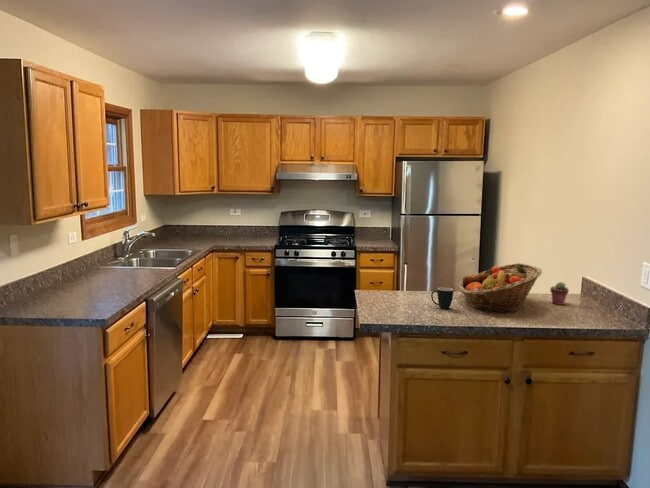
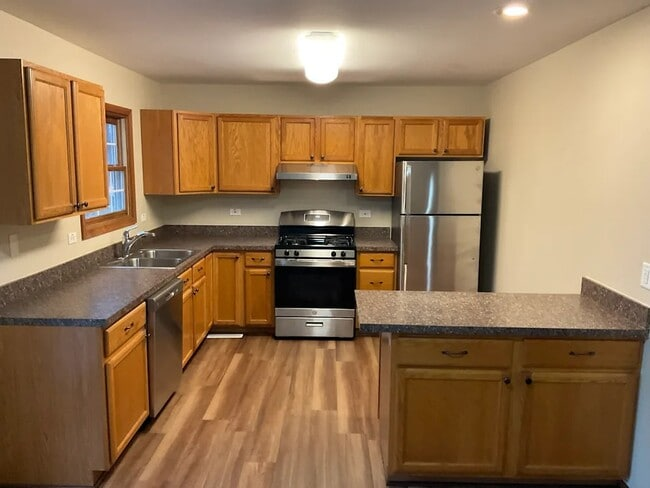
- fruit basket (498, 285)
- mug (441, 298)
- potted succulent (559, 292)
